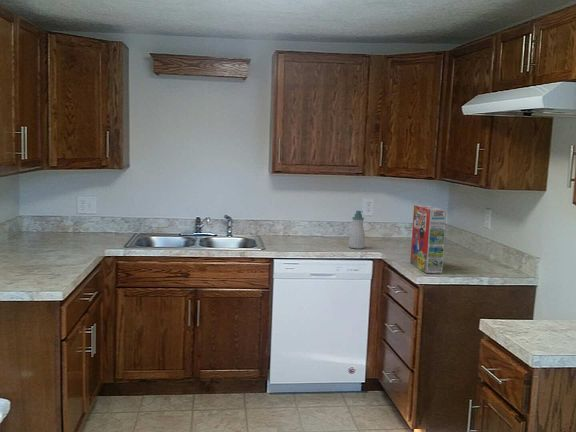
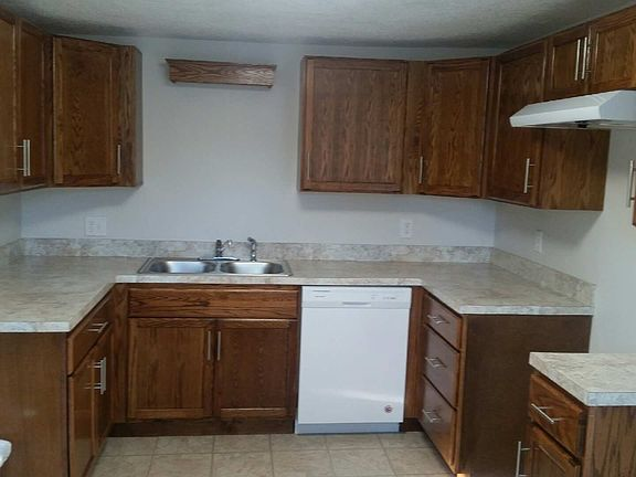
- cereal box (427, 238)
- soap bottle (357, 229)
